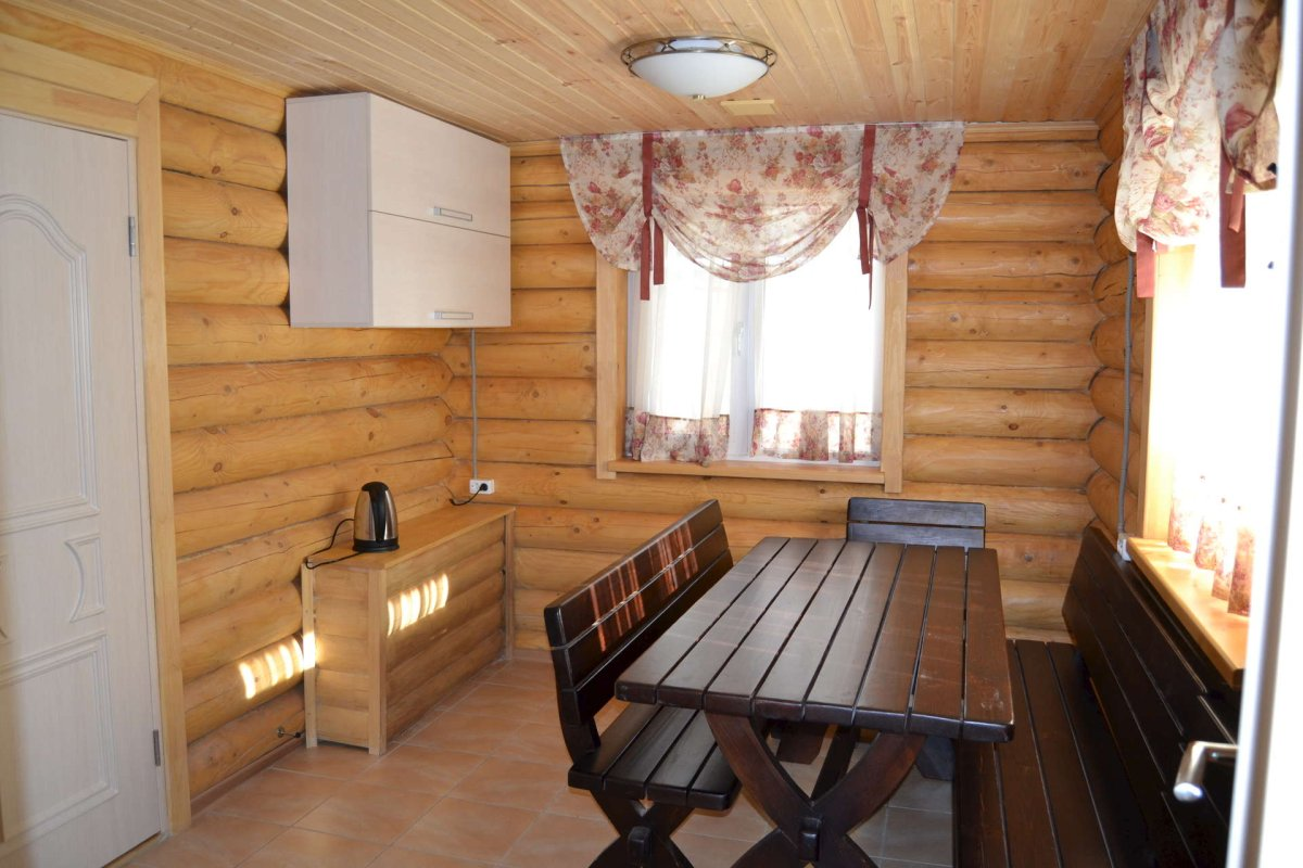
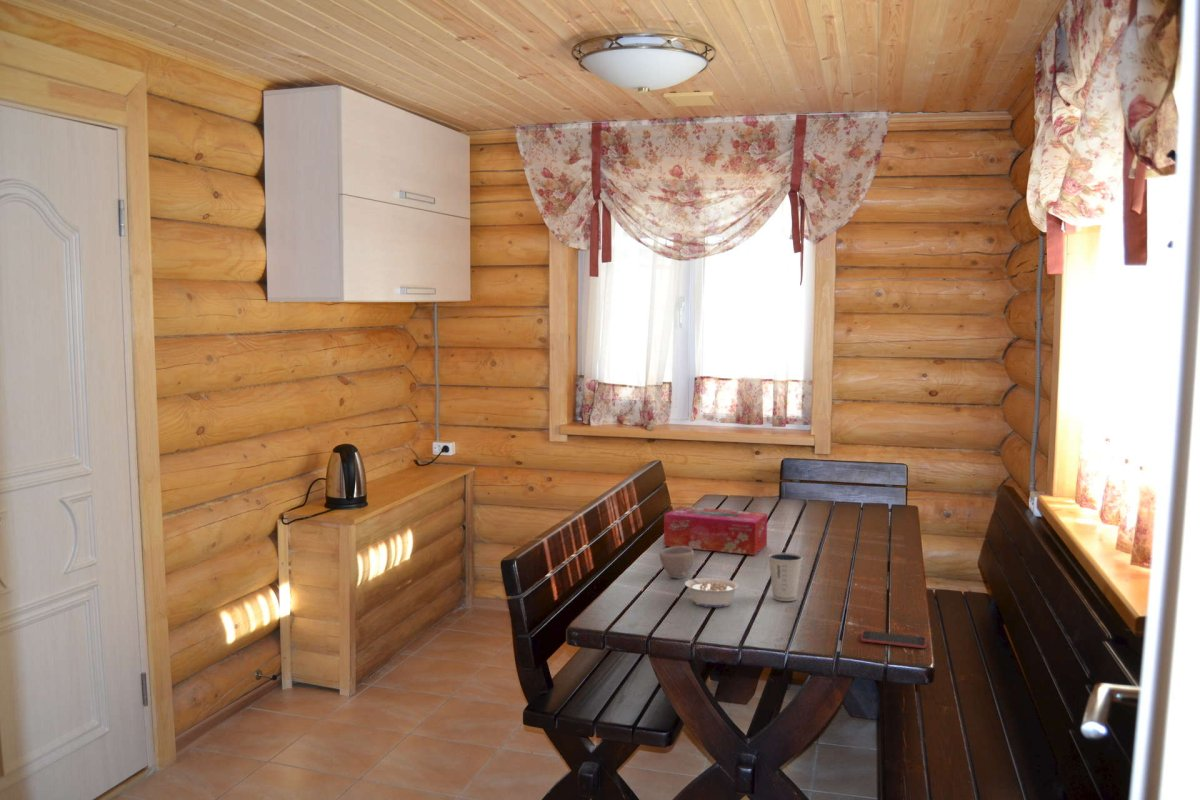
+ legume (709, 591)
+ smartphone (893, 639)
+ tissue box (715, 529)
+ cup (678, 562)
+ dixie cup (784, 577)
